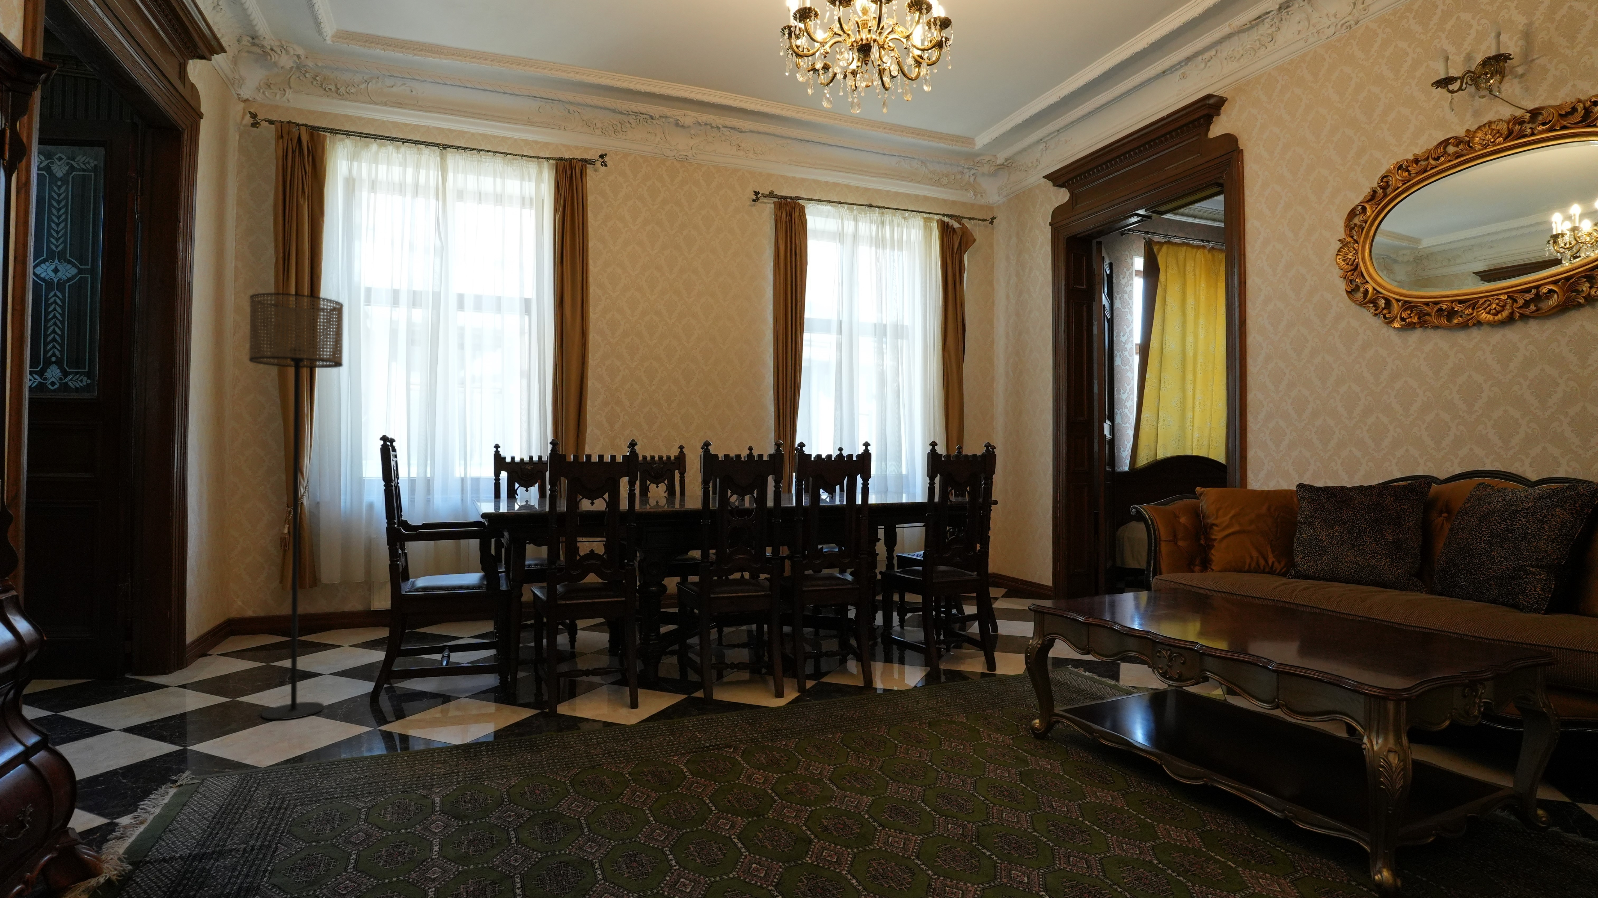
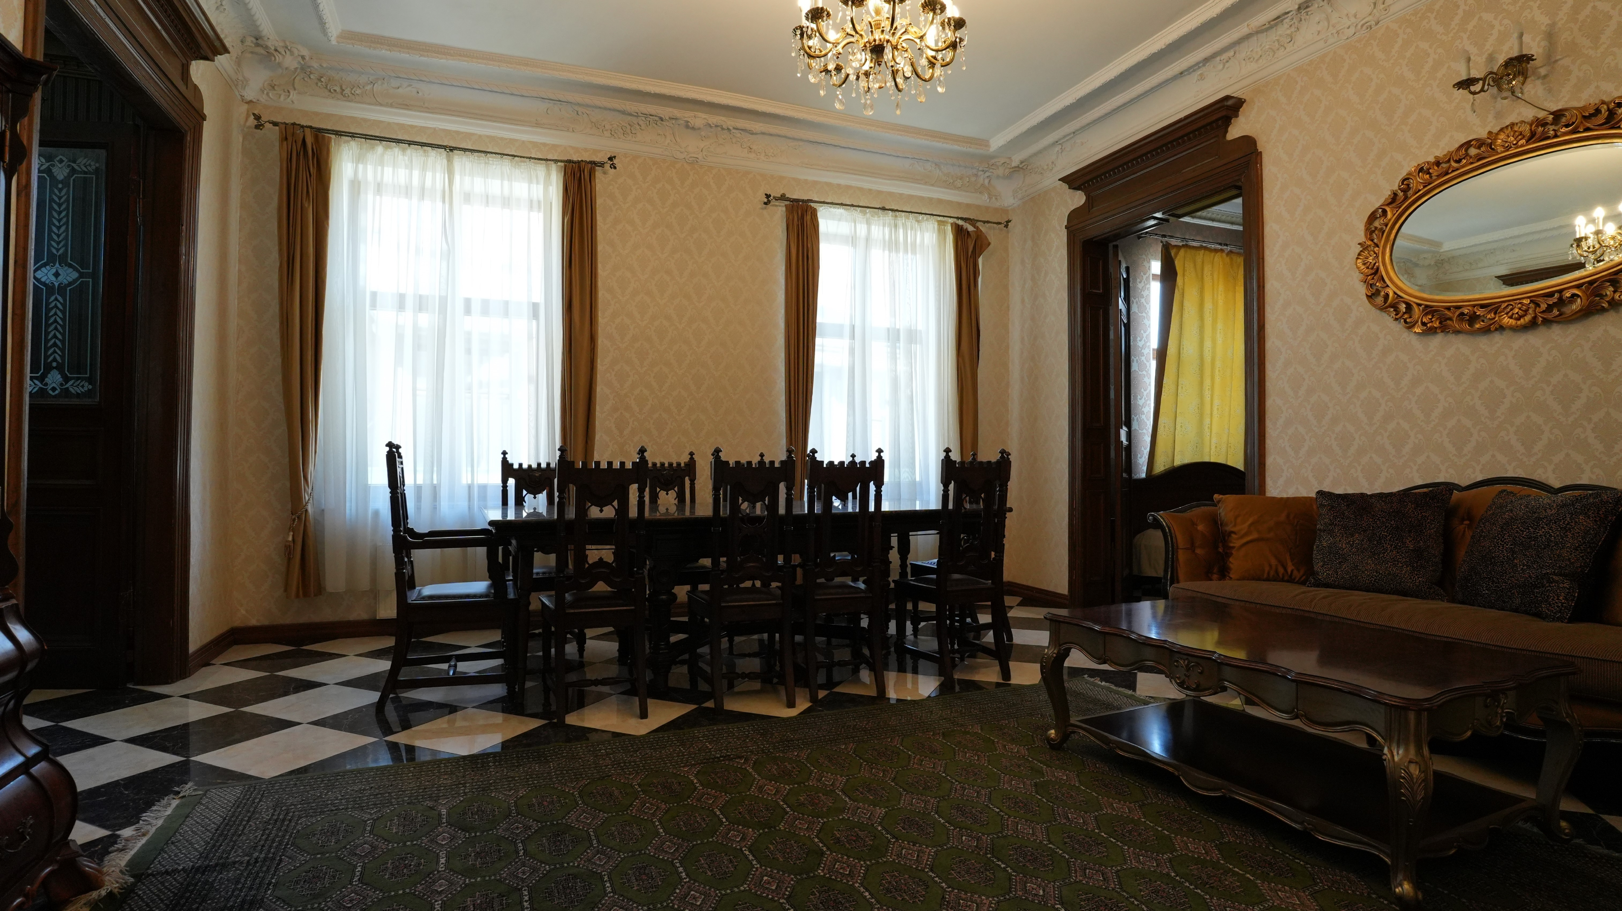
- floor lamp (295, 505)
